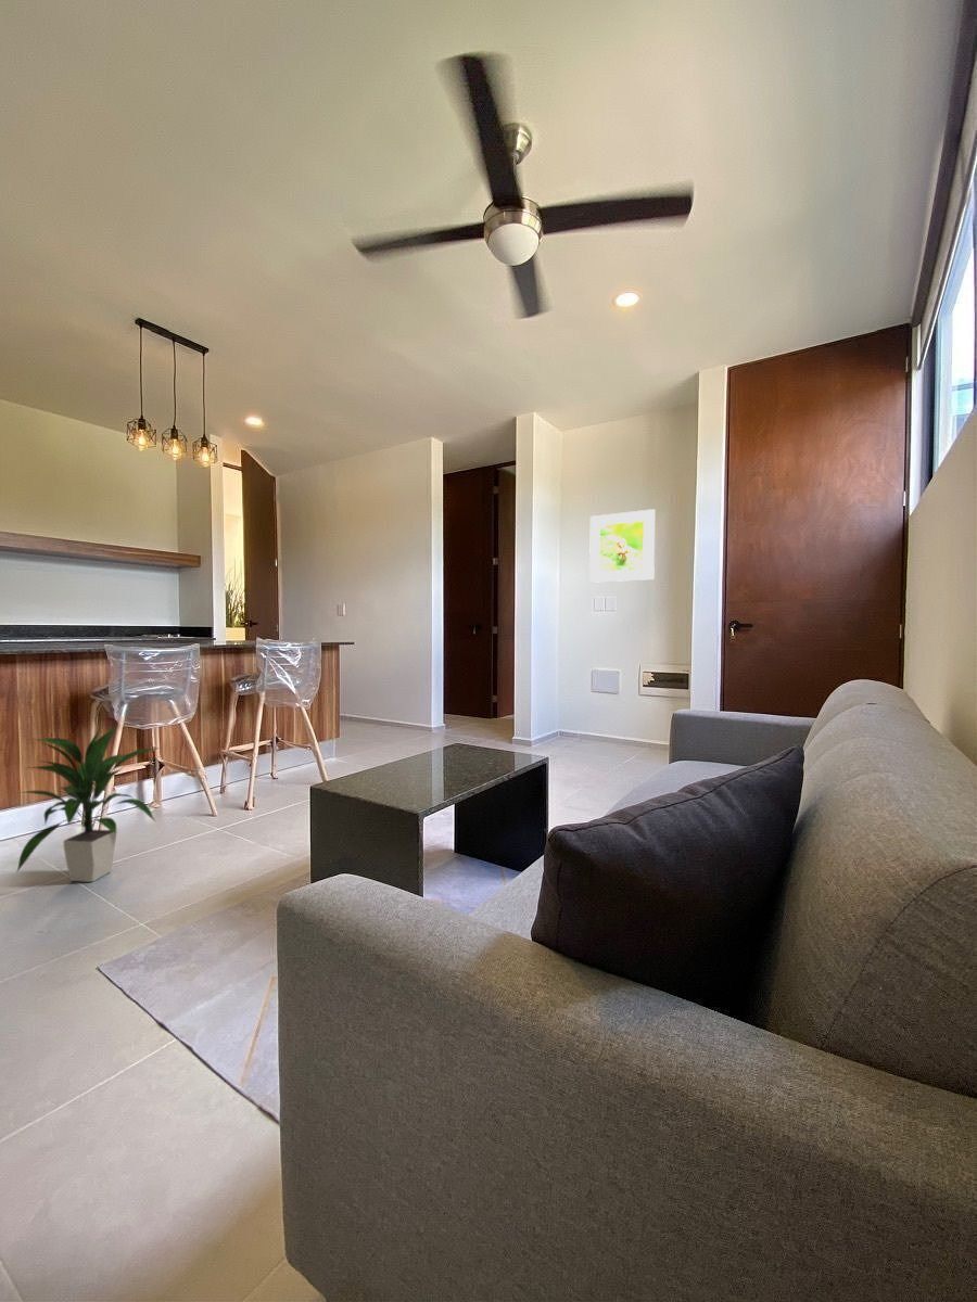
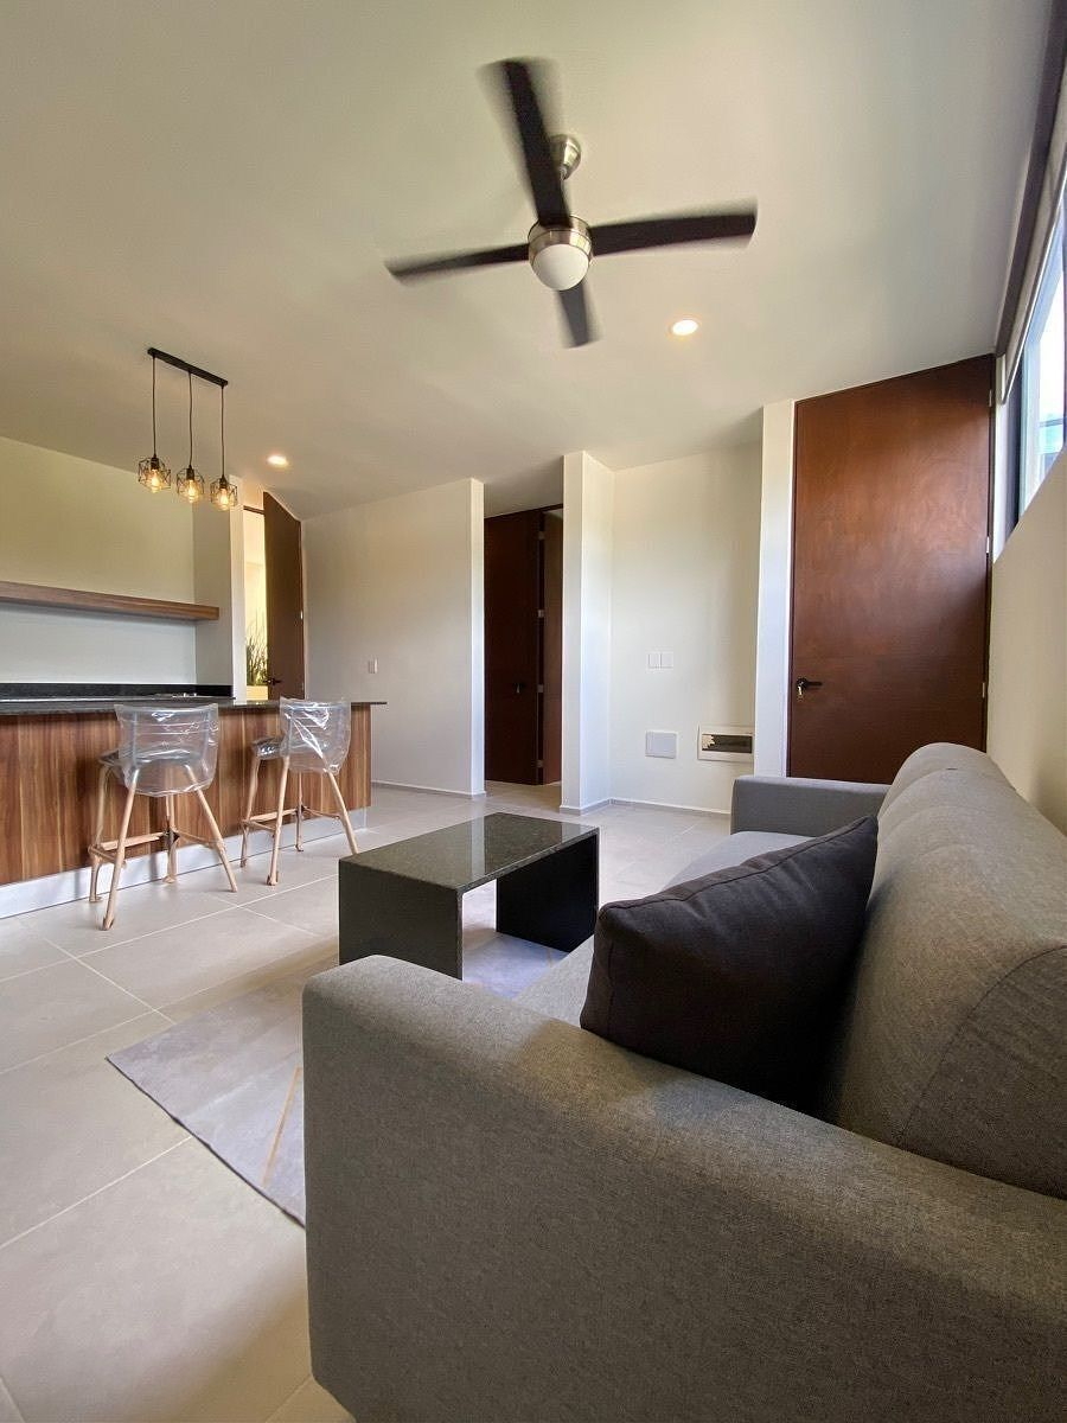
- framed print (621, 547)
- indoor plant (83, 801)
